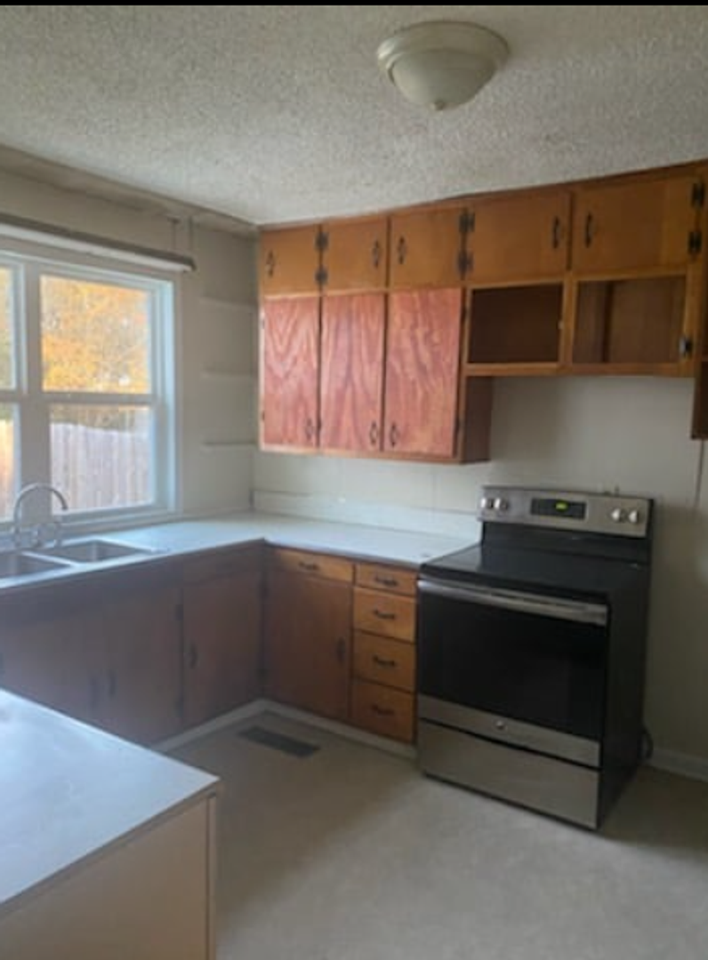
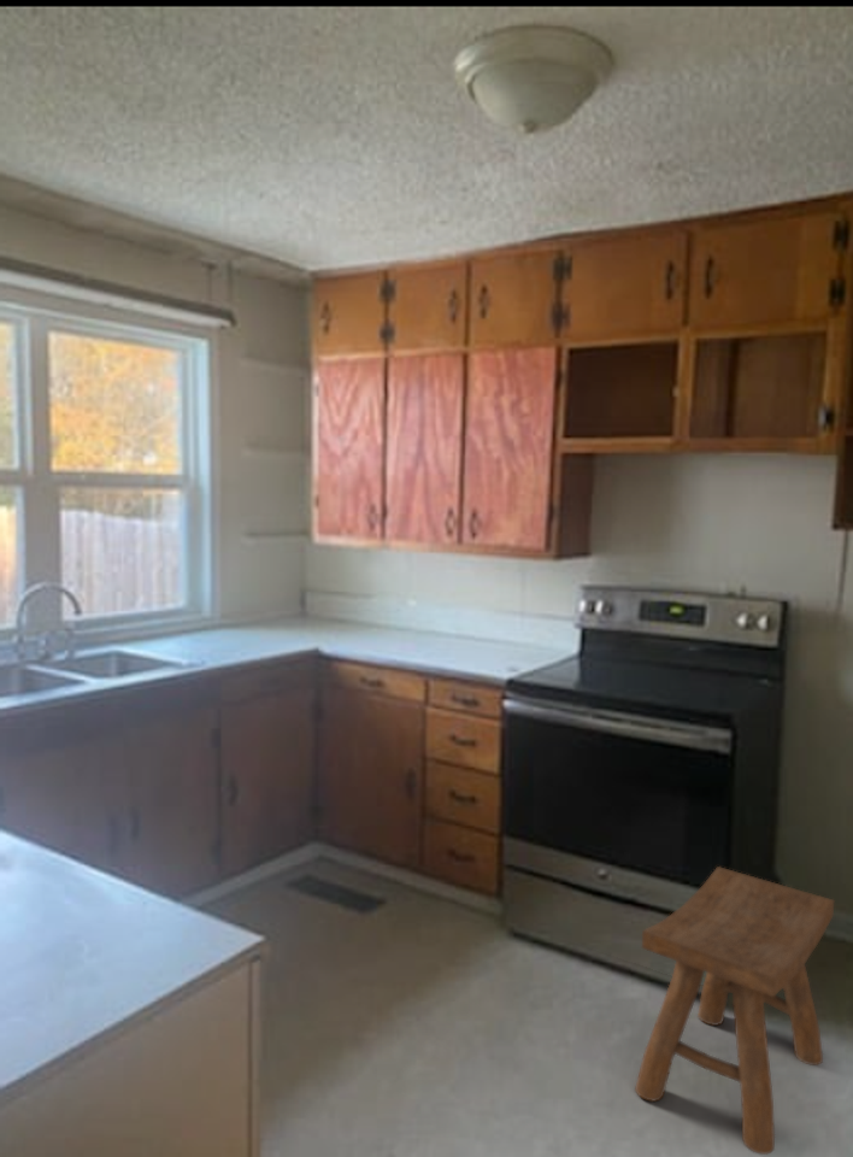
+ stool (736, 994)
